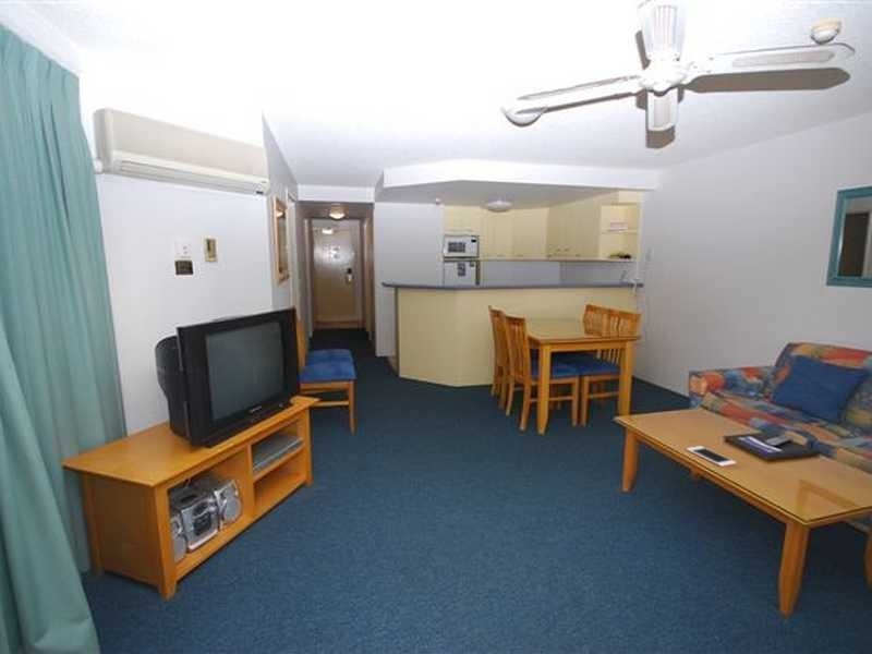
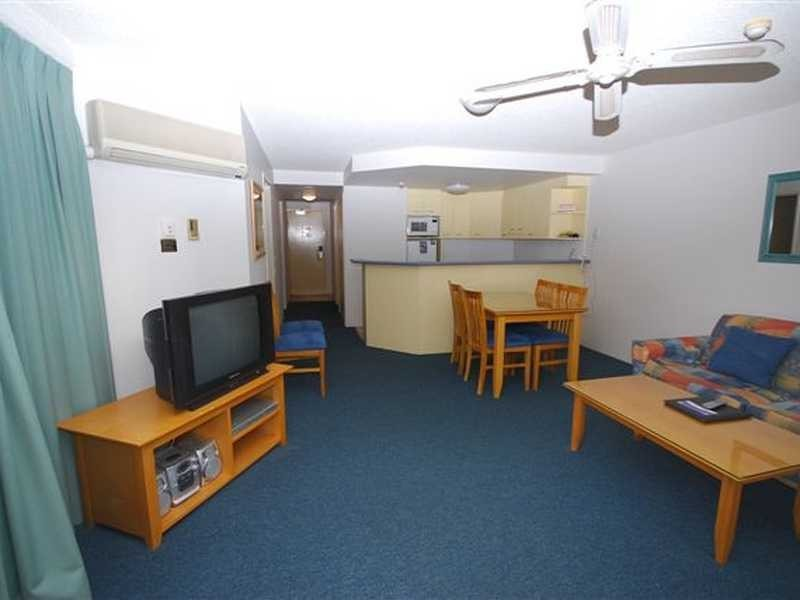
- cell phone (710, 456)
